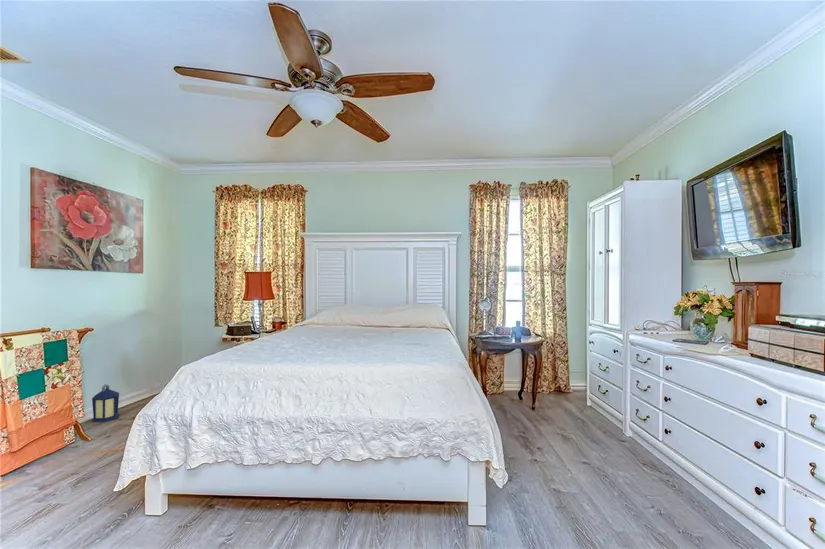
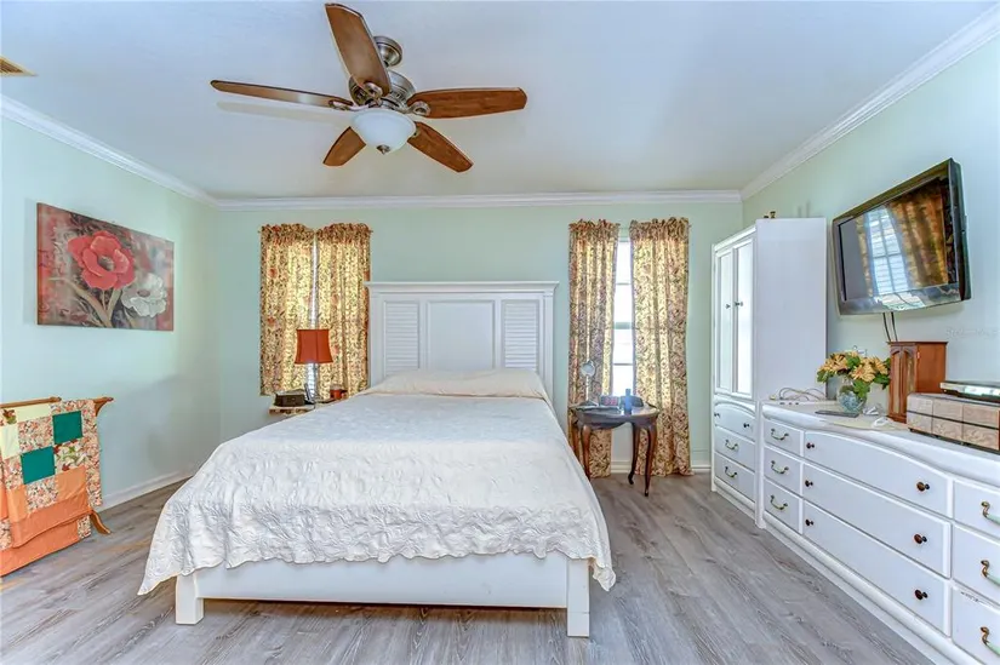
- lantern (105, 401)
